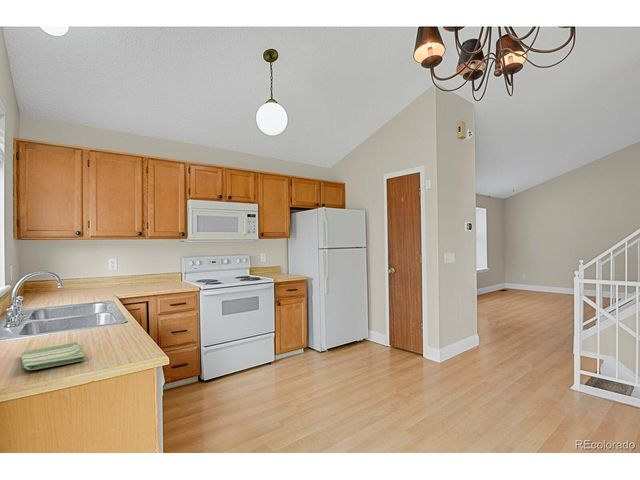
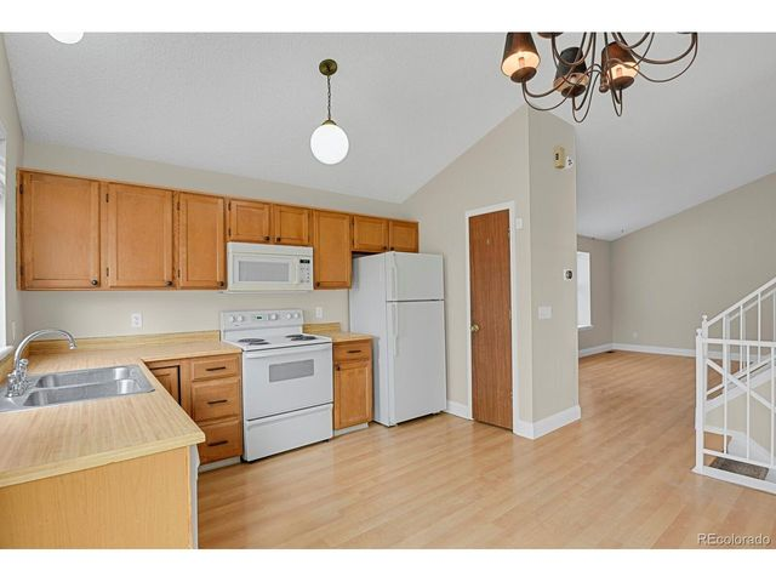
- dish towel (53, 355)
